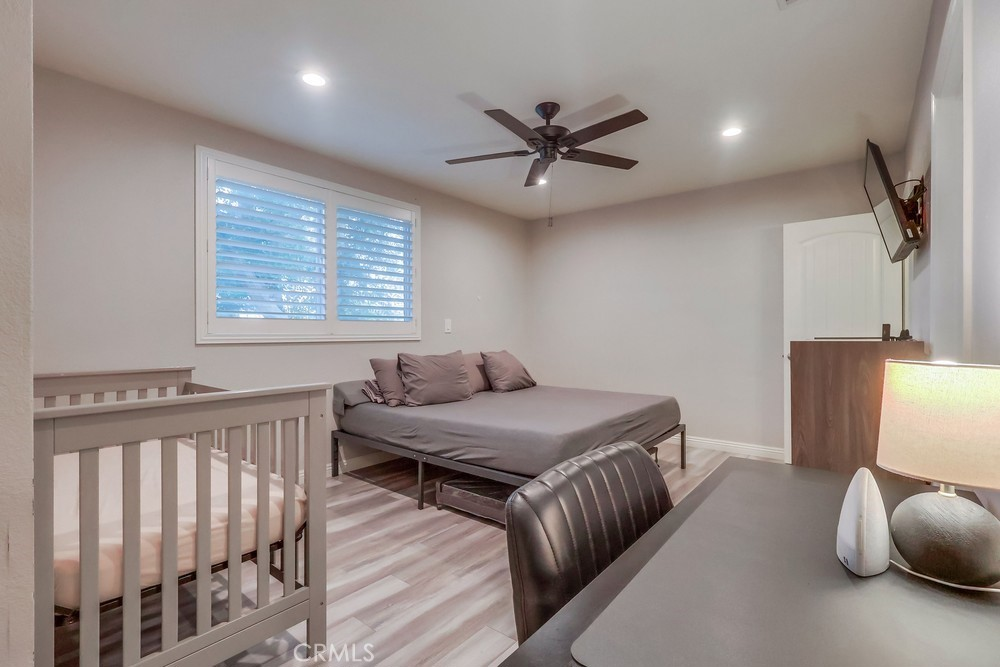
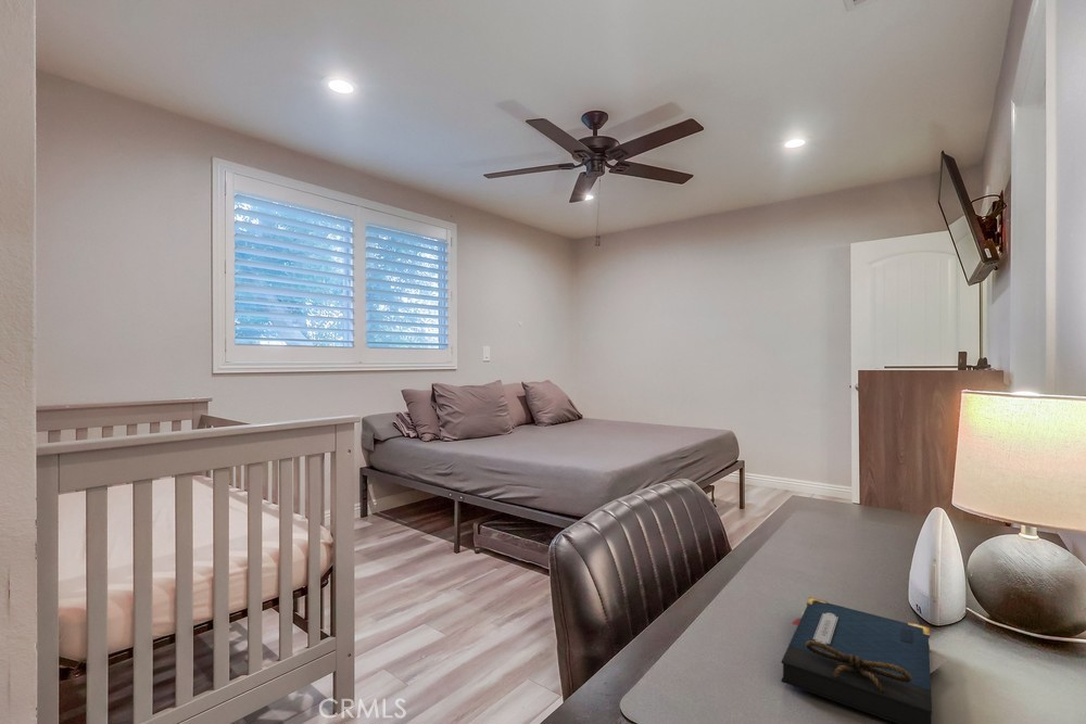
+ notebook (862, 645)
